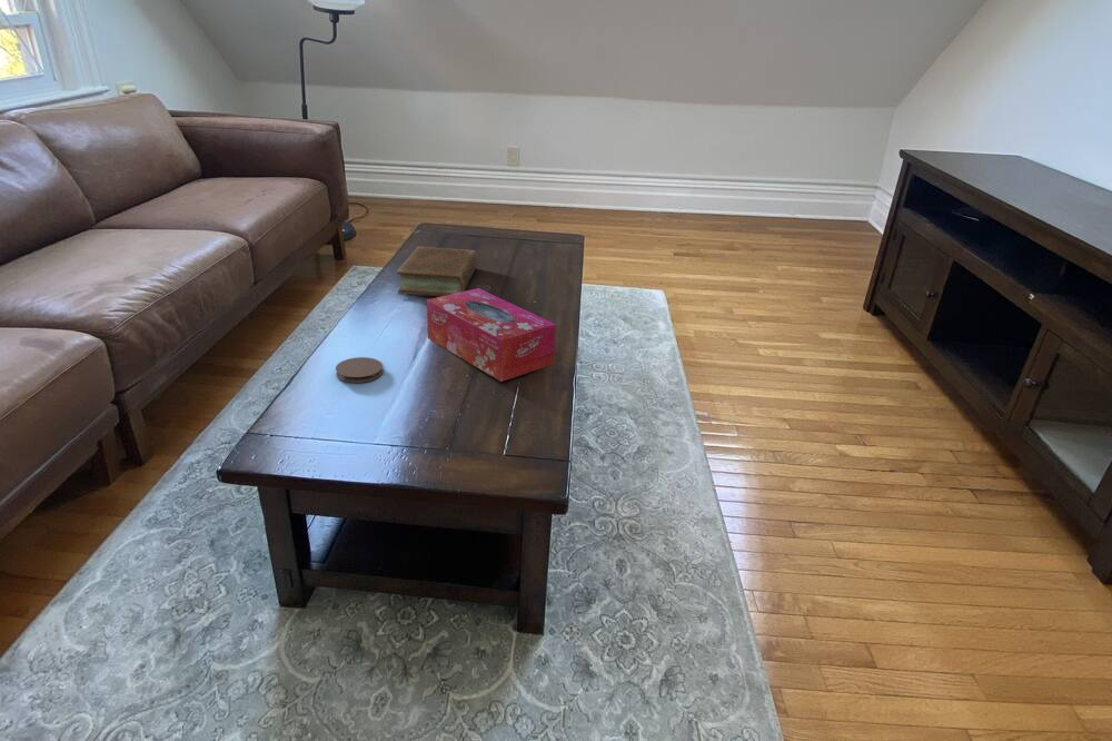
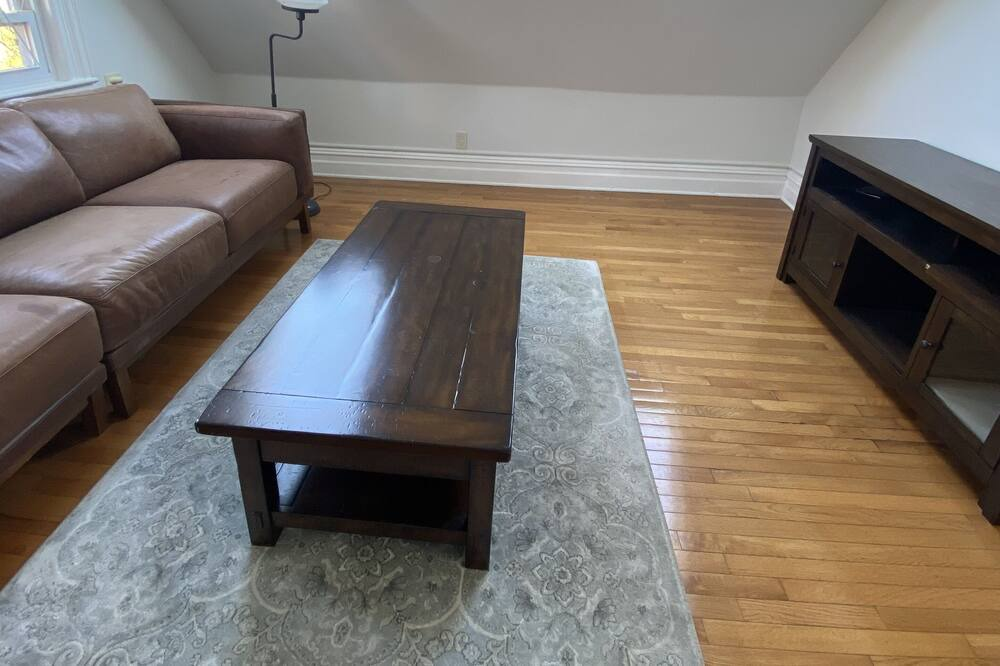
- coaster (359, 369)
- book (439, 270)
- tissue box (488, 330)
